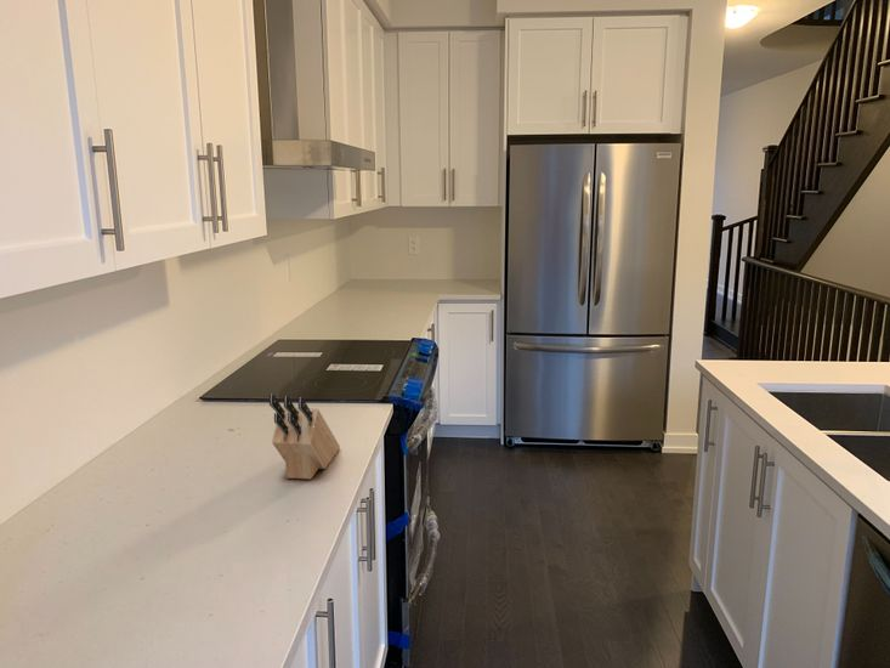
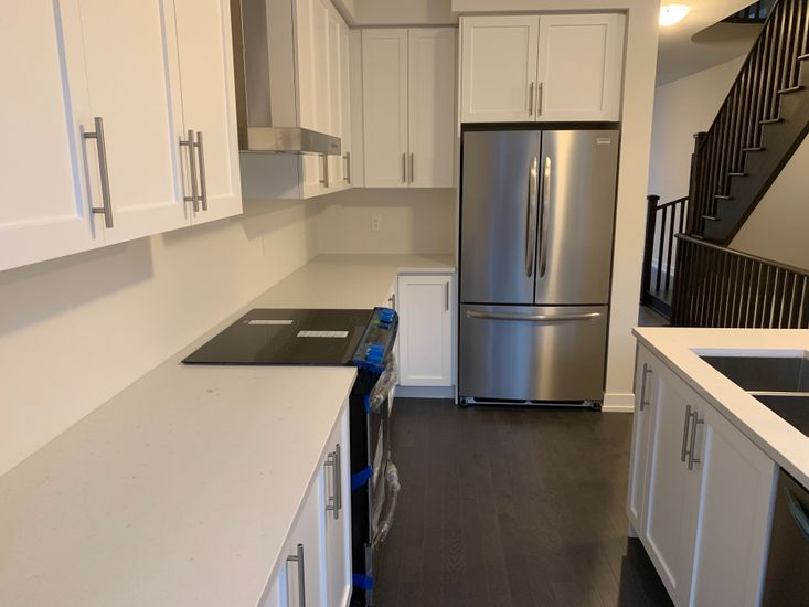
- knife block (304, 425)
